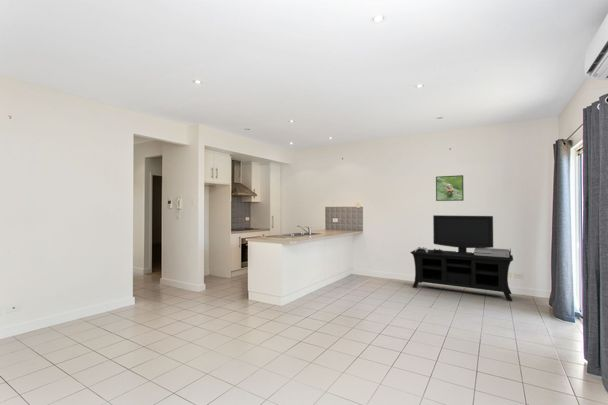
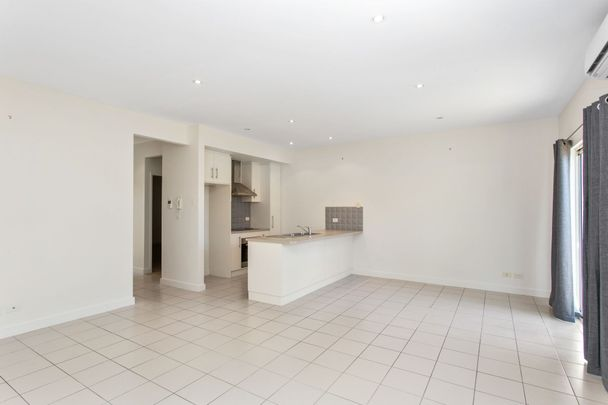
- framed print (449, 188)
- media console (459, 253)
